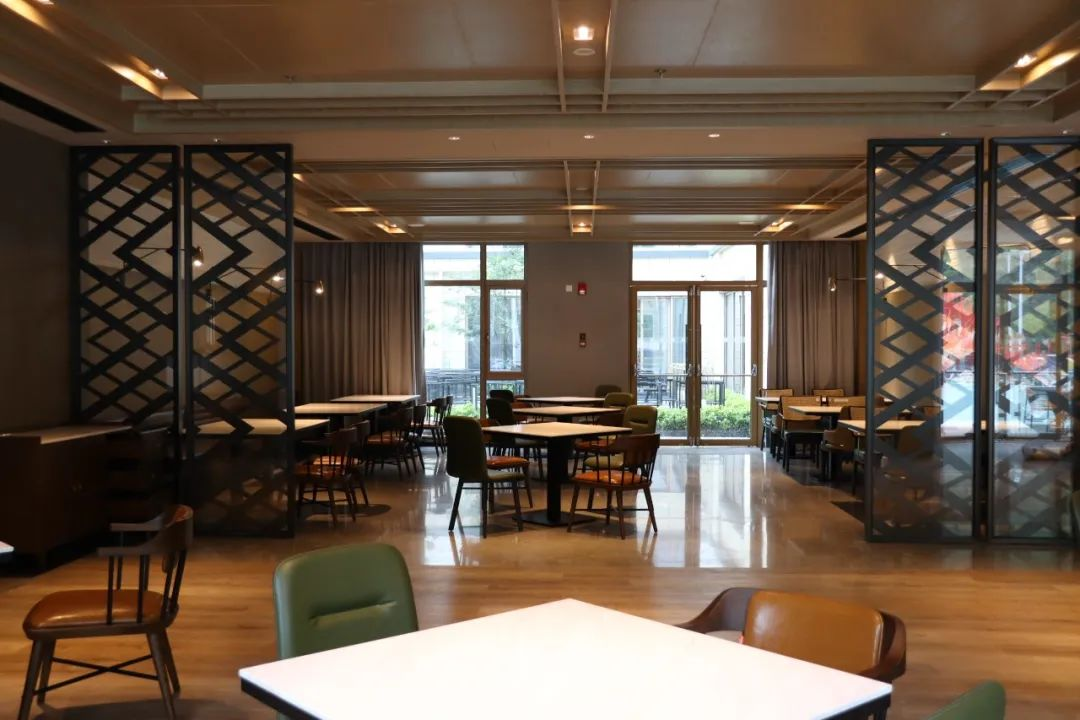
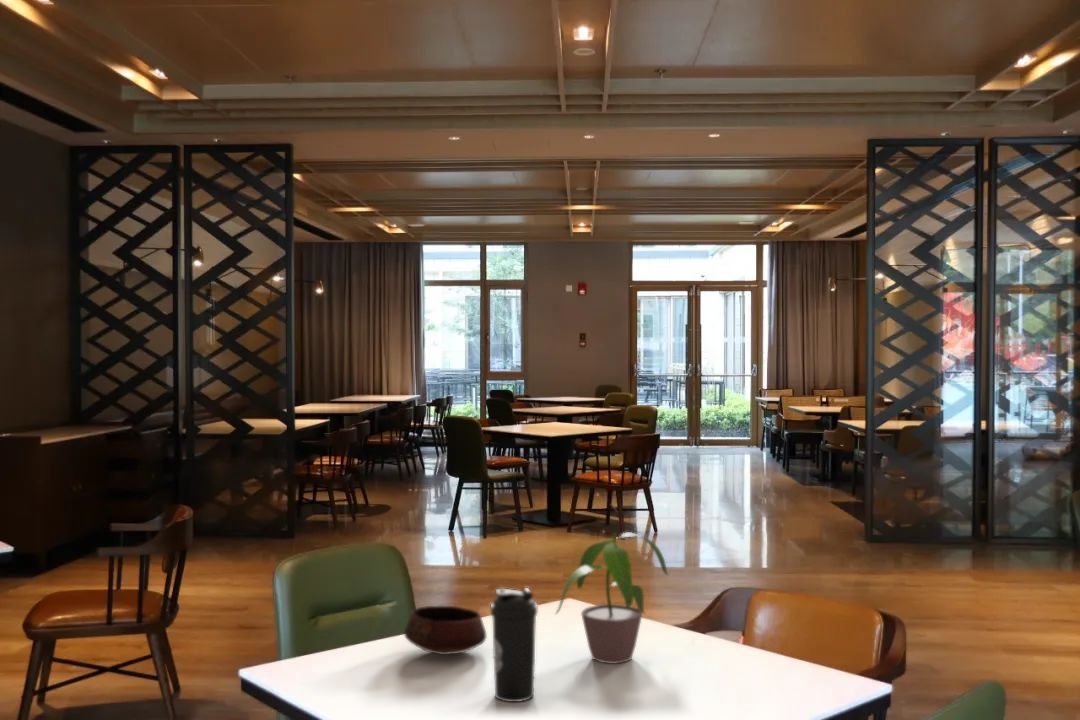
+ water bottle (514, 642)
+ bowl (445, 631)
+ potted plant (609, 595)
